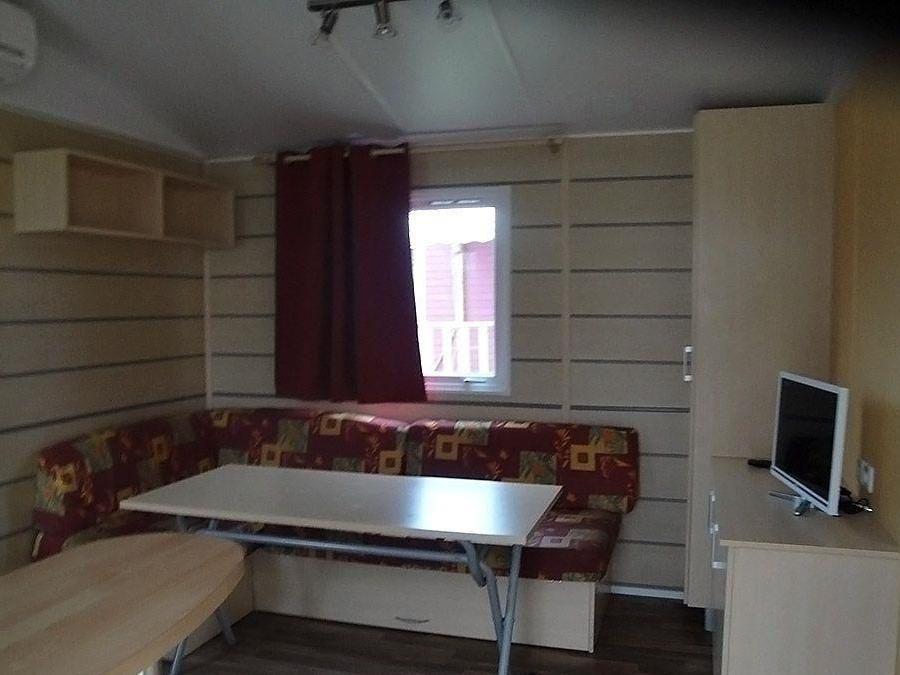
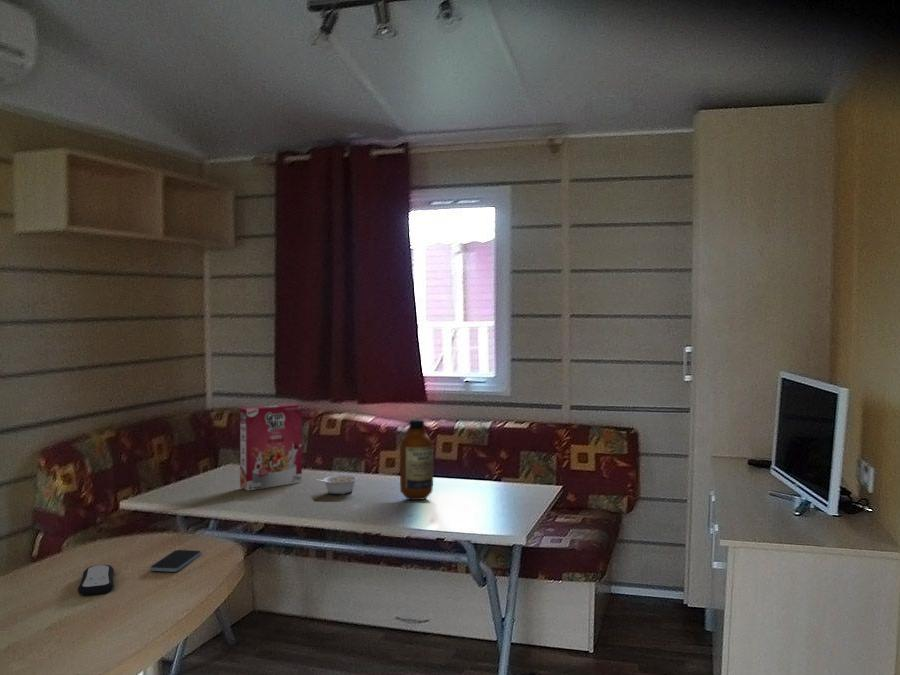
+ smartphone (176, 560)
+ legume (339, 484)
+ remote control (97, 578)
+ bottle (416, 459)
+ cereal box (271, 445)
